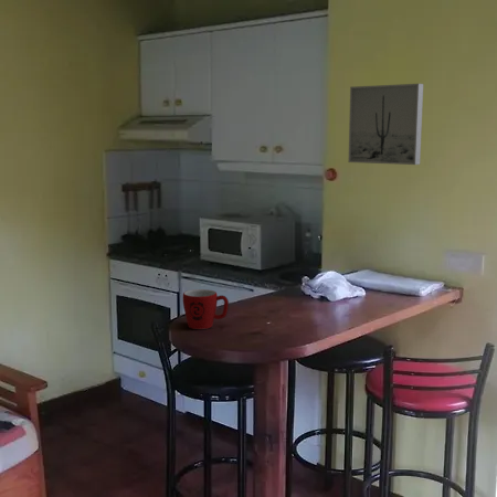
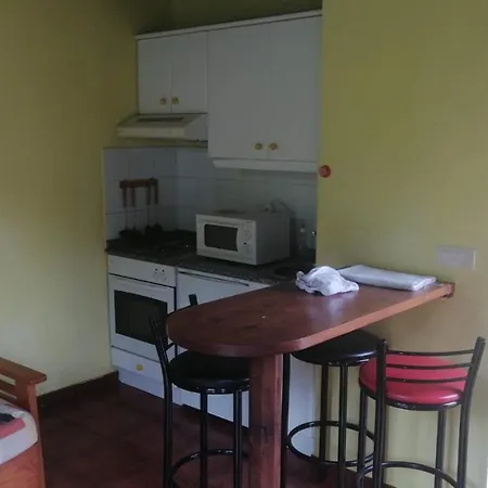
- wall art (384, 124)
- mug (205, 309)
